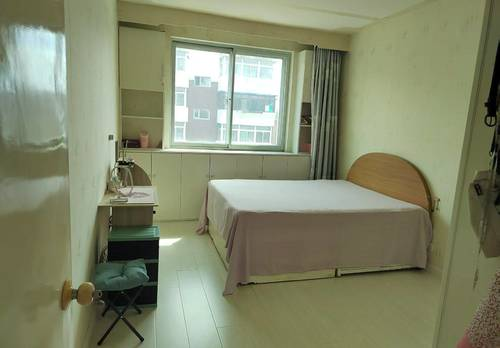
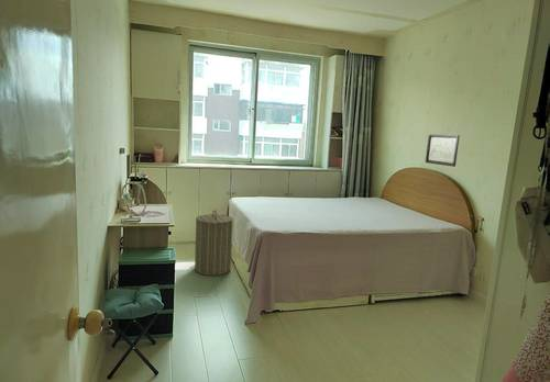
+ wall art (441, 149)
+ laundry hamper (213, 239)
